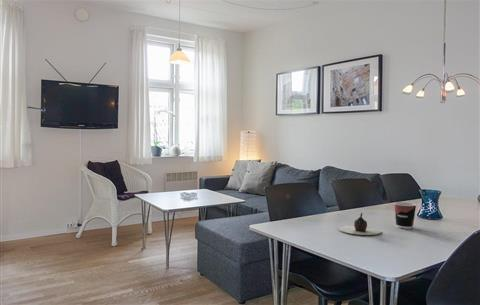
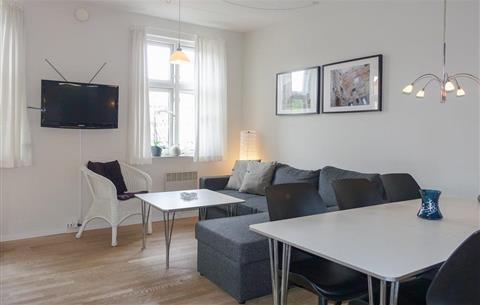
- cup (404, 215)
- teapot (359, 221)
